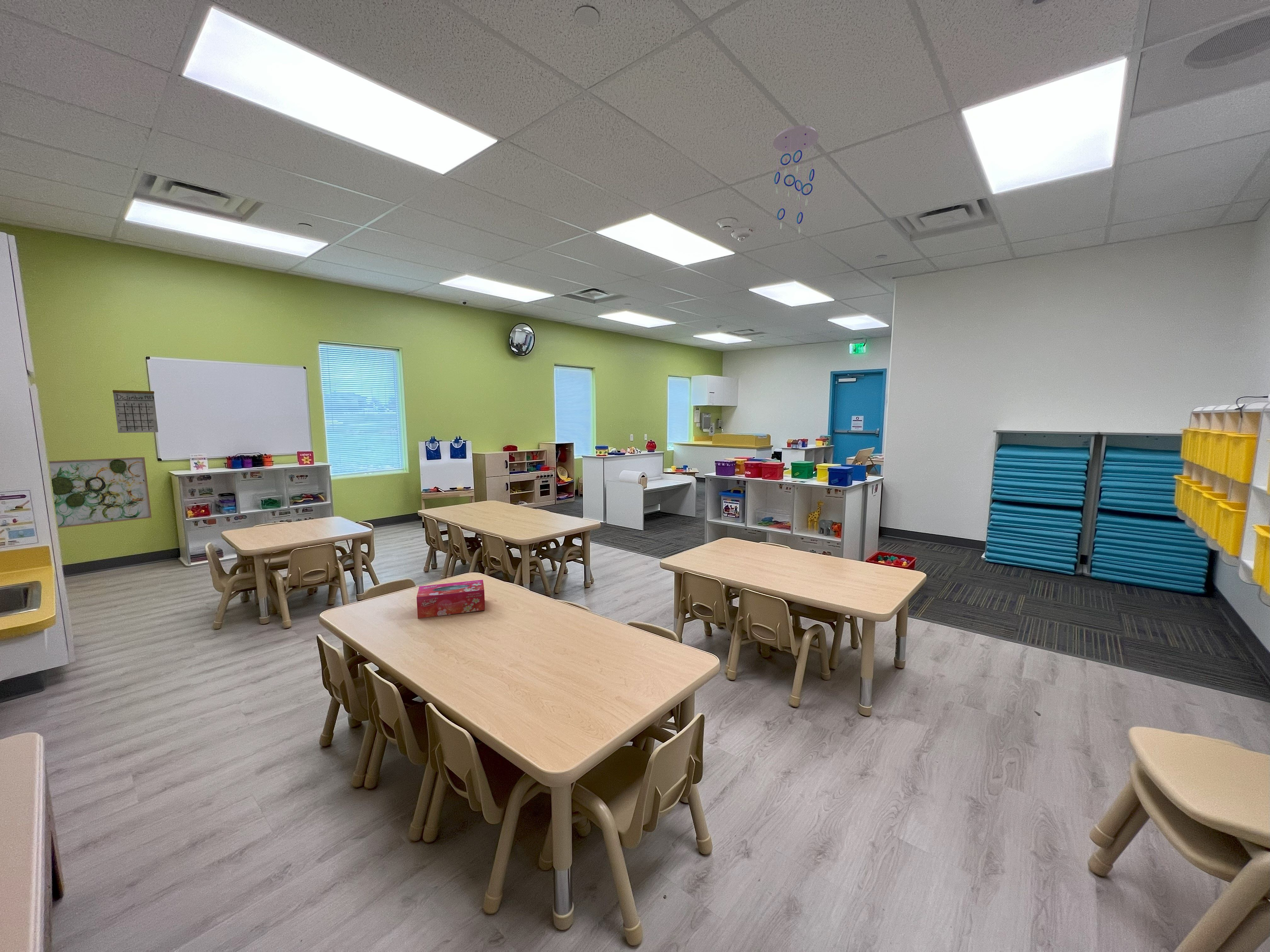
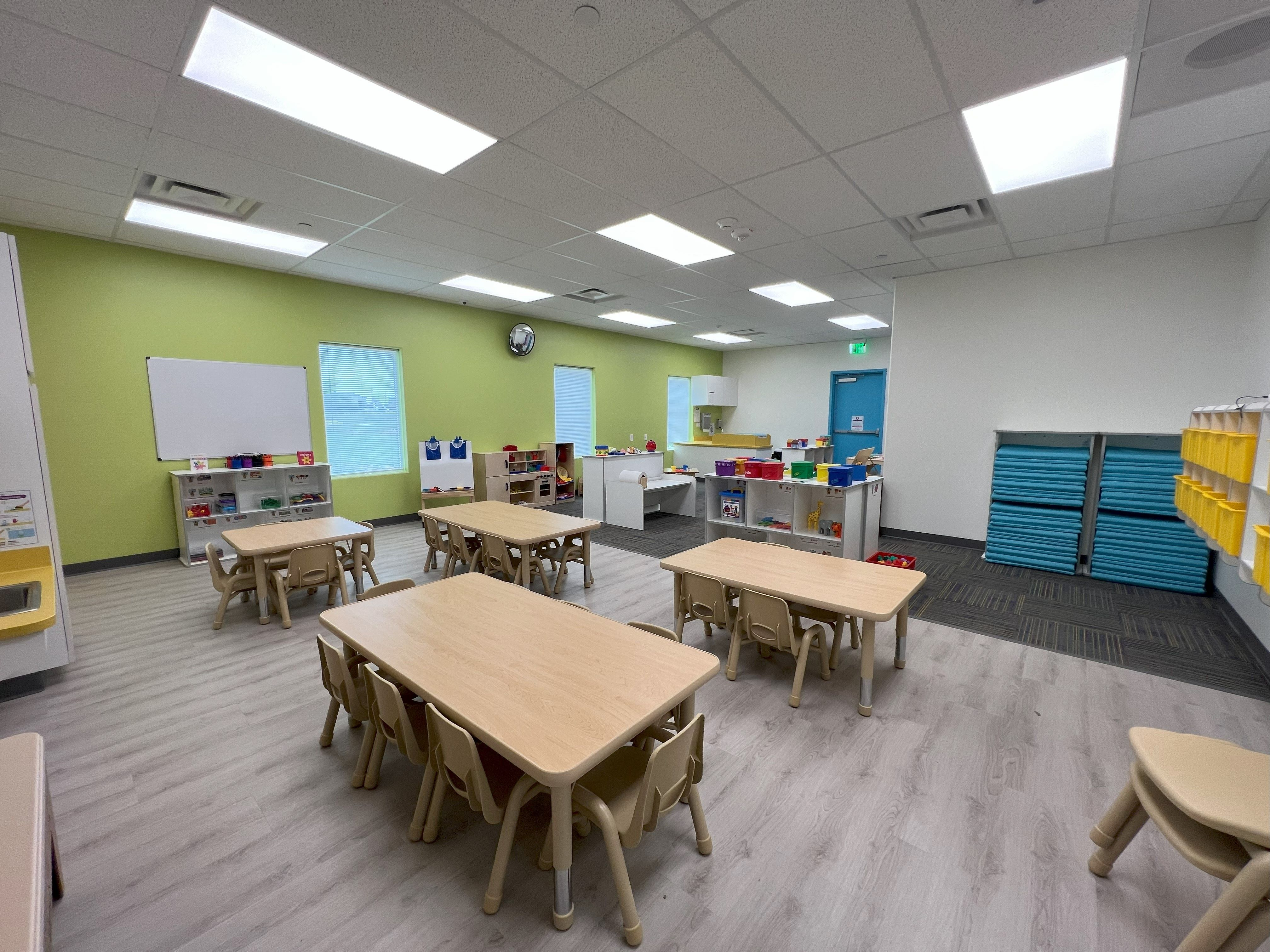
- tissue box (452, 598)
- wall art (85, 492)
- ceiling mobile (795, 185)
- calendar (135, 406)
